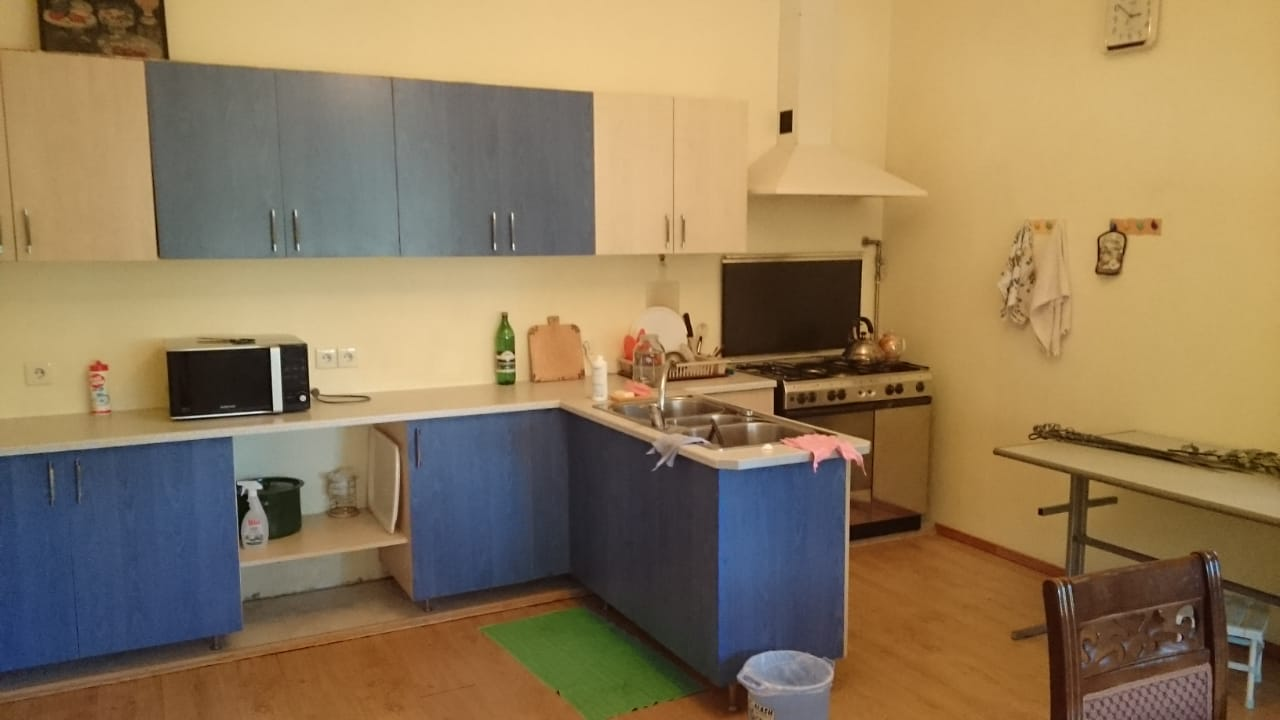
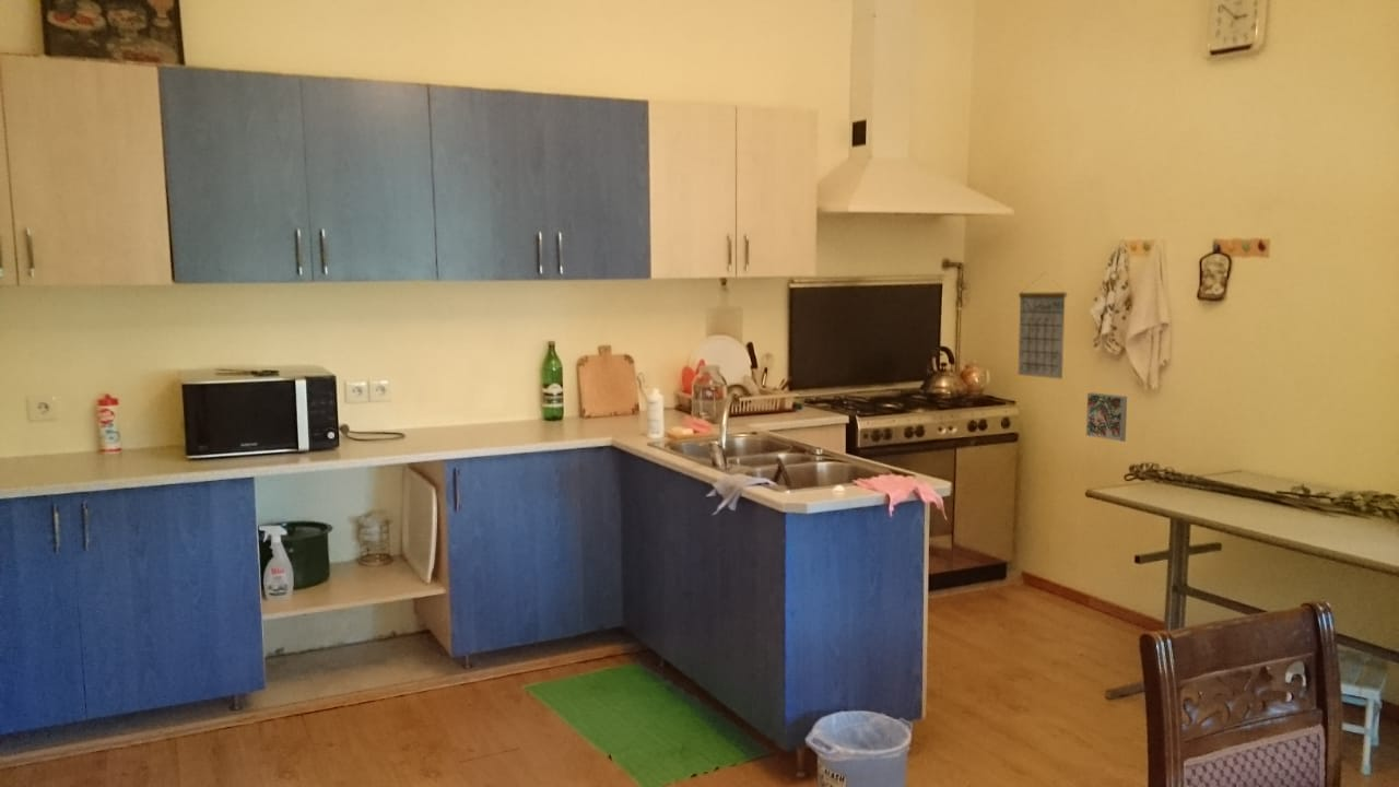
+ decorative tile (1105, 416)
+ calendar (1041, 325)
